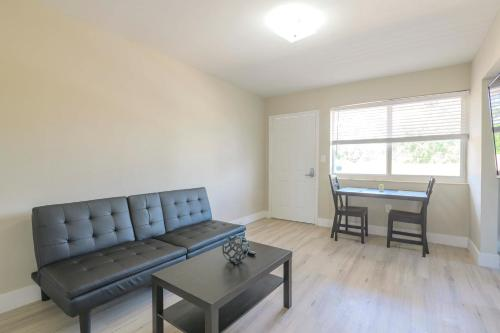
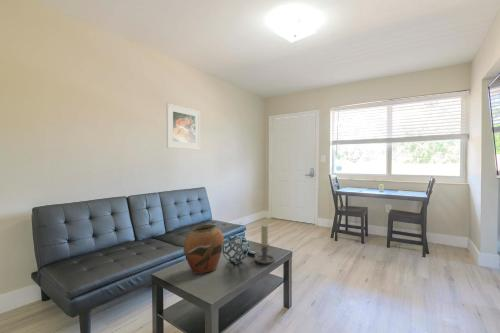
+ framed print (184, 128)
+ vase (204, 248)
+ candle holder (263, 242)
